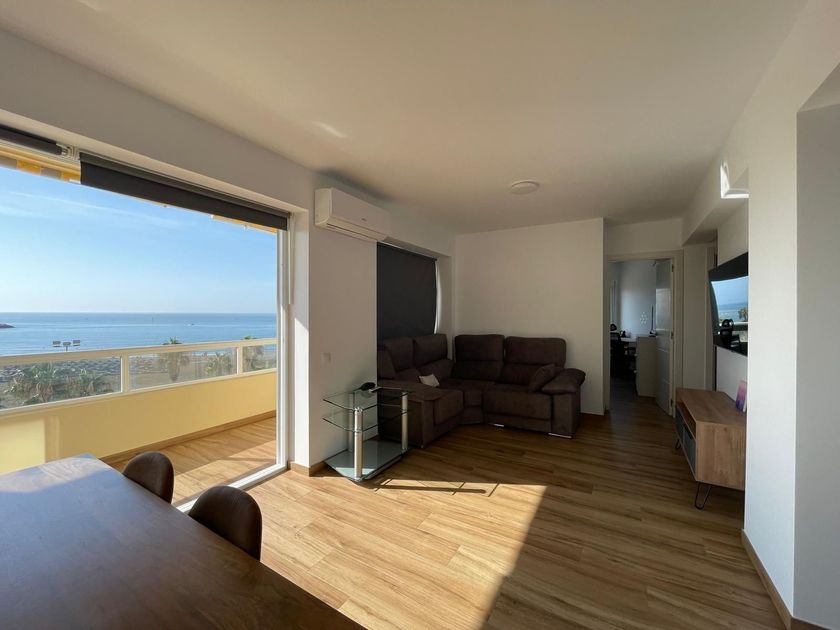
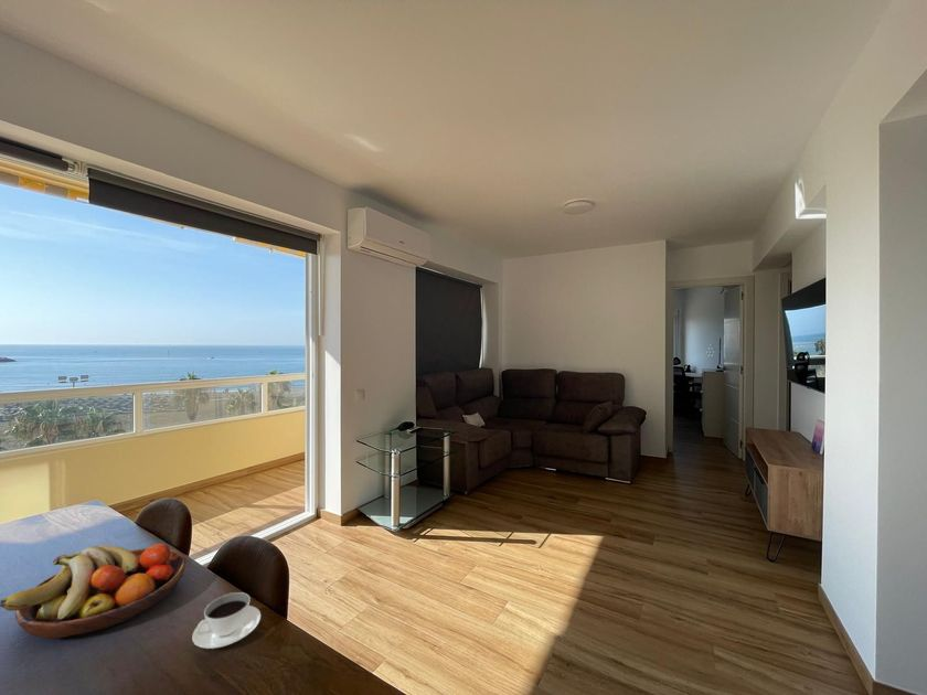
+ cup (227, 619)
+ fruit bowl (108, 575)
